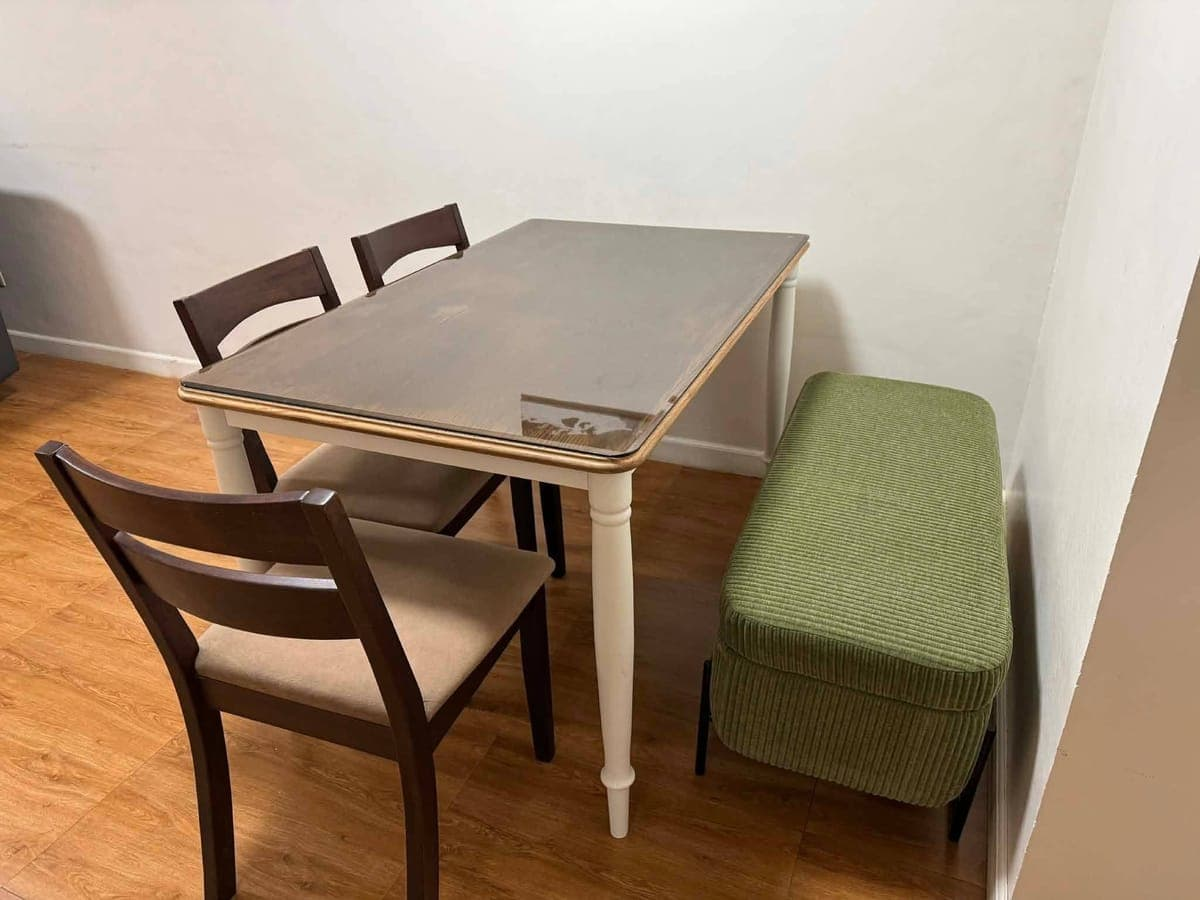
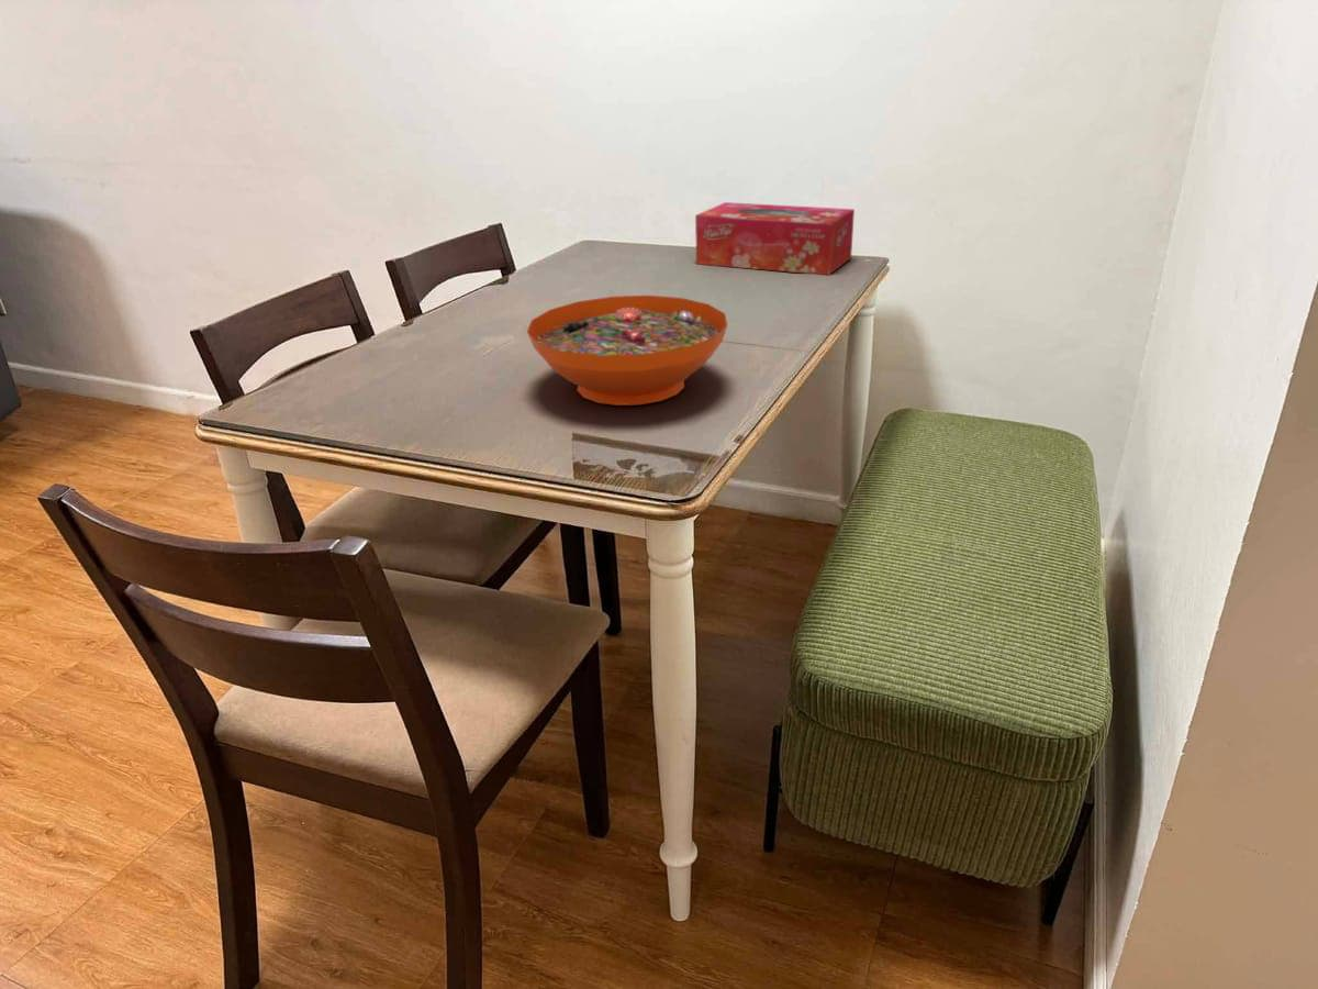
+ tissue box (773, 236)
+ decorative bowl (628, 354)
